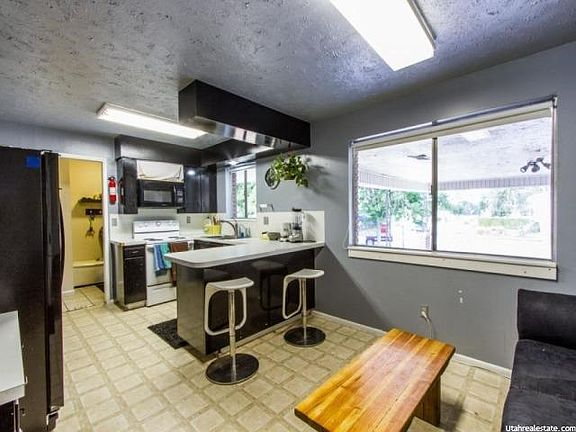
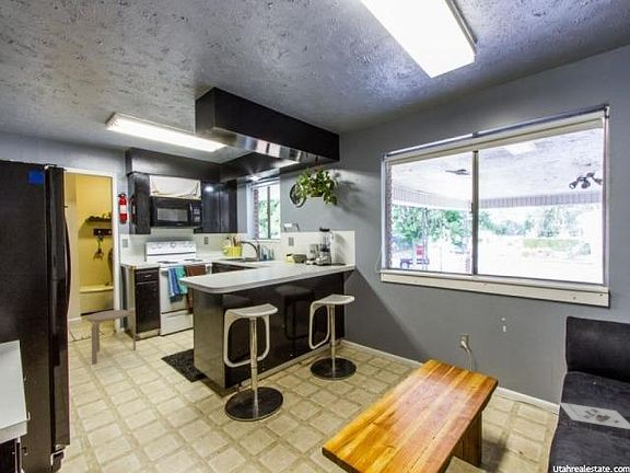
+ architectural model (594, 413)
+ stool (98, 335)
